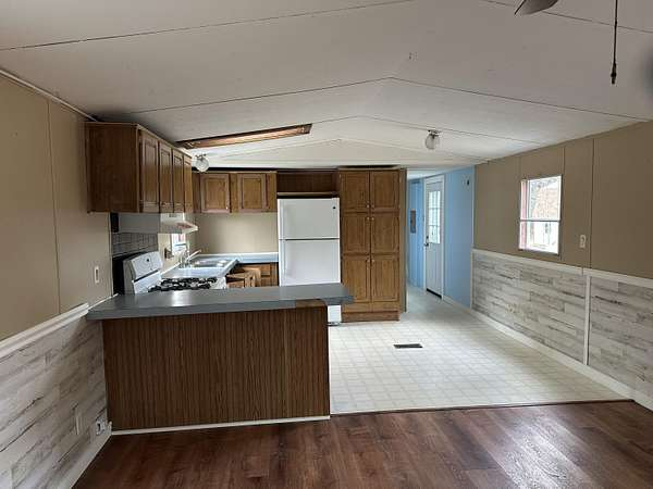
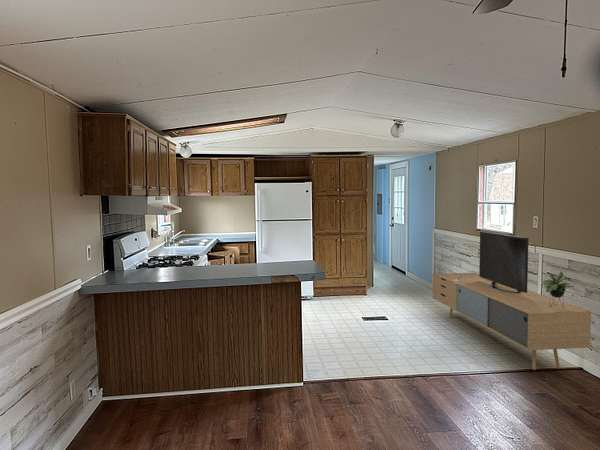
+ media console (497, 287)
